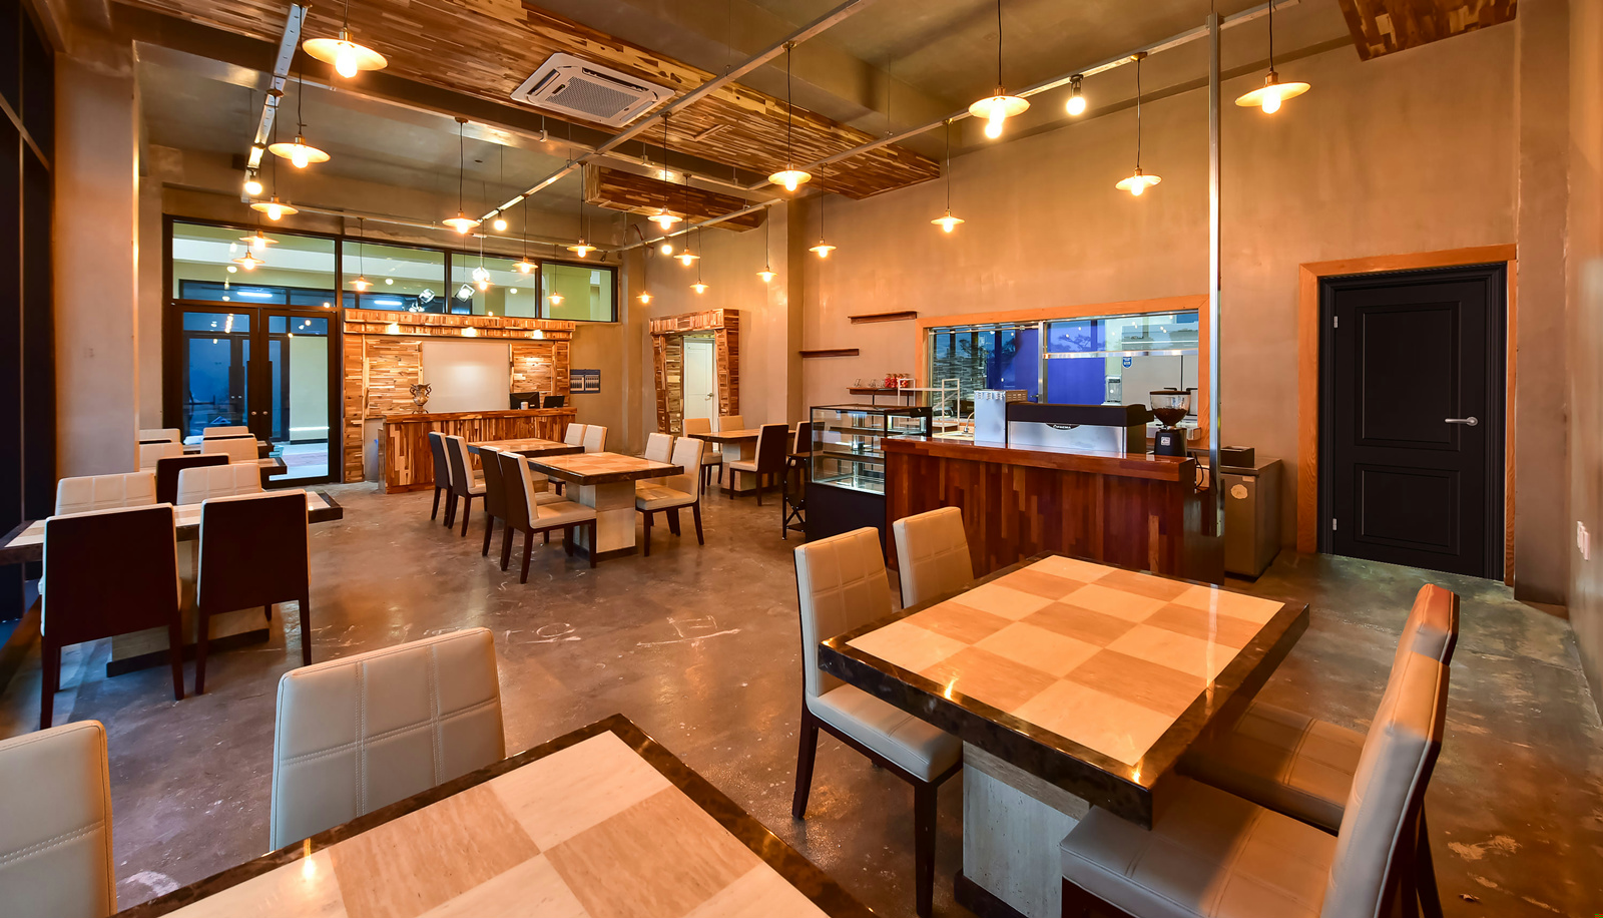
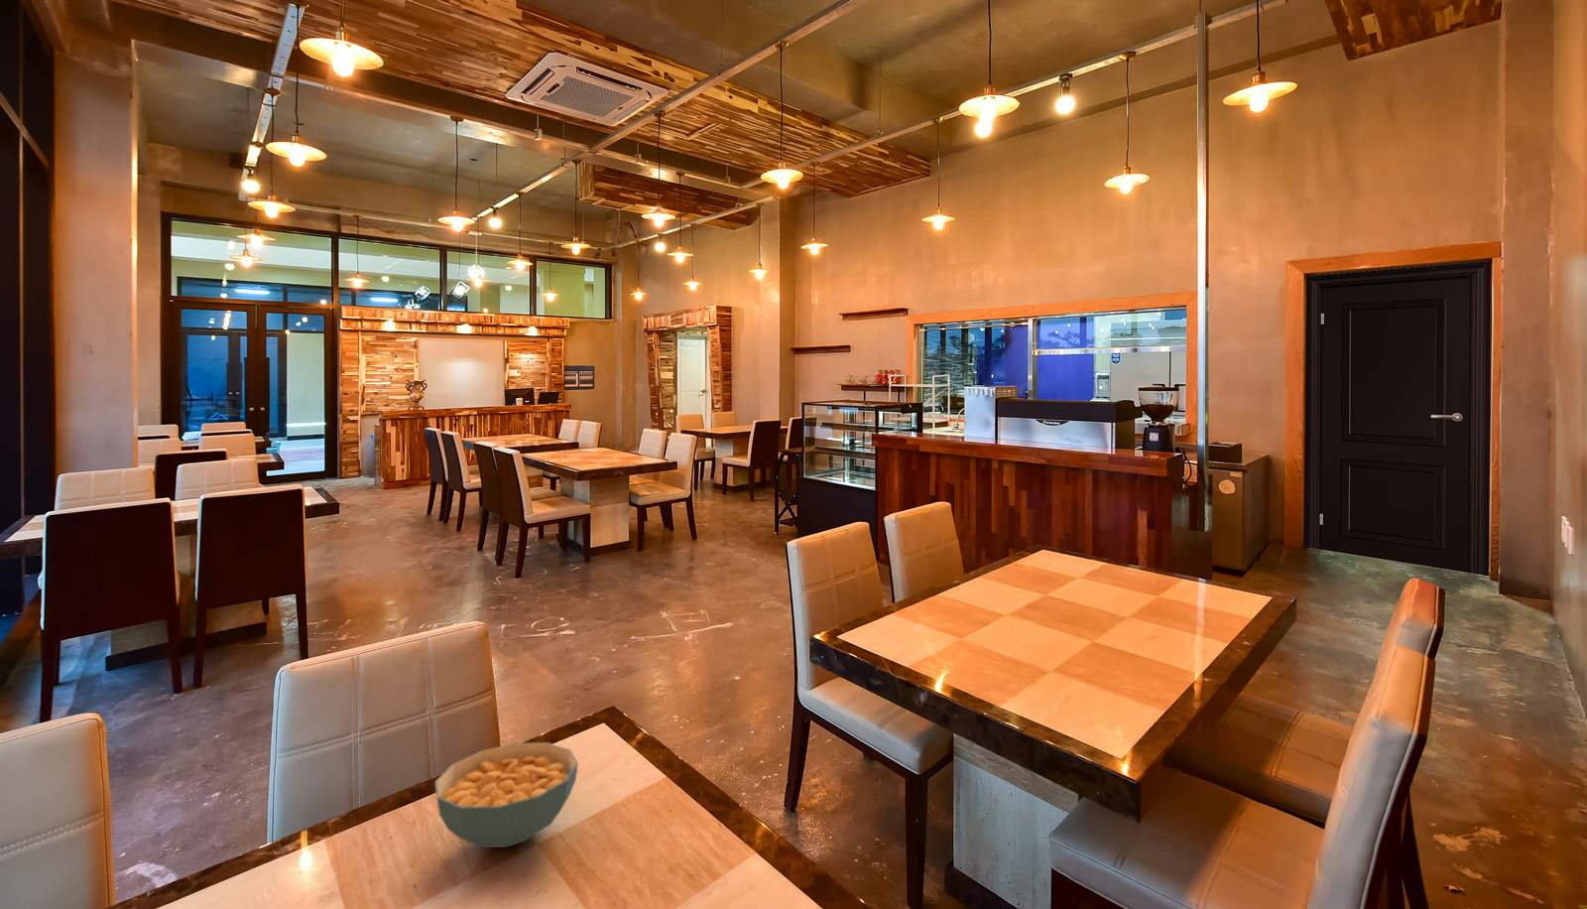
+ cereal bowl (508, 803)
